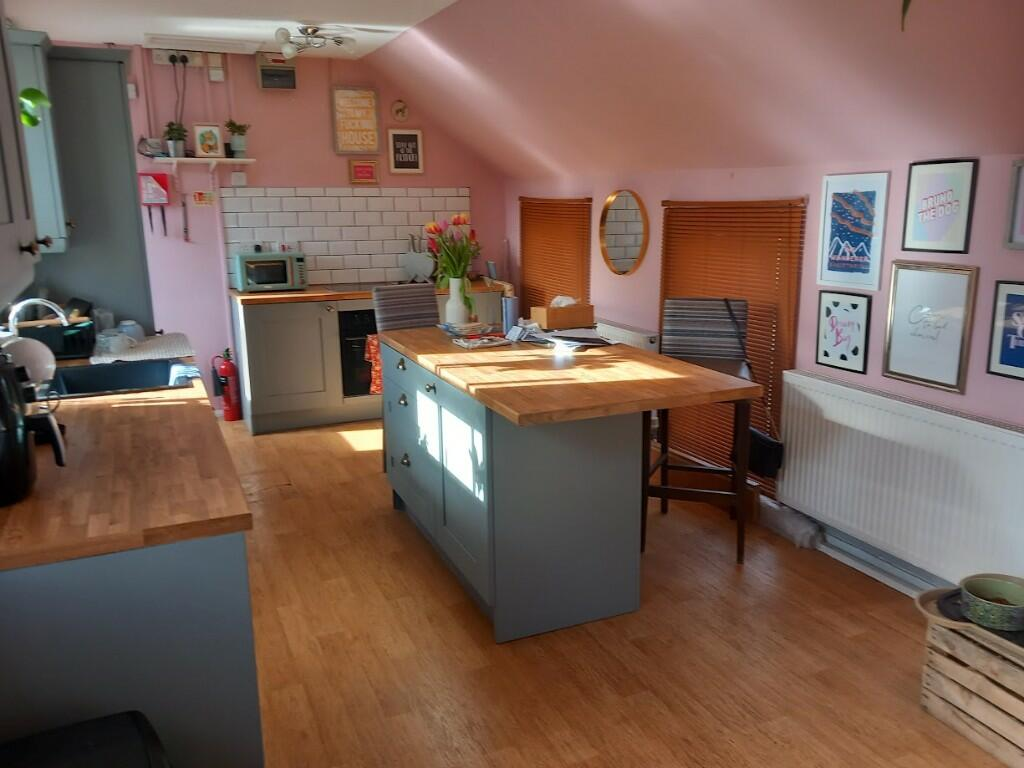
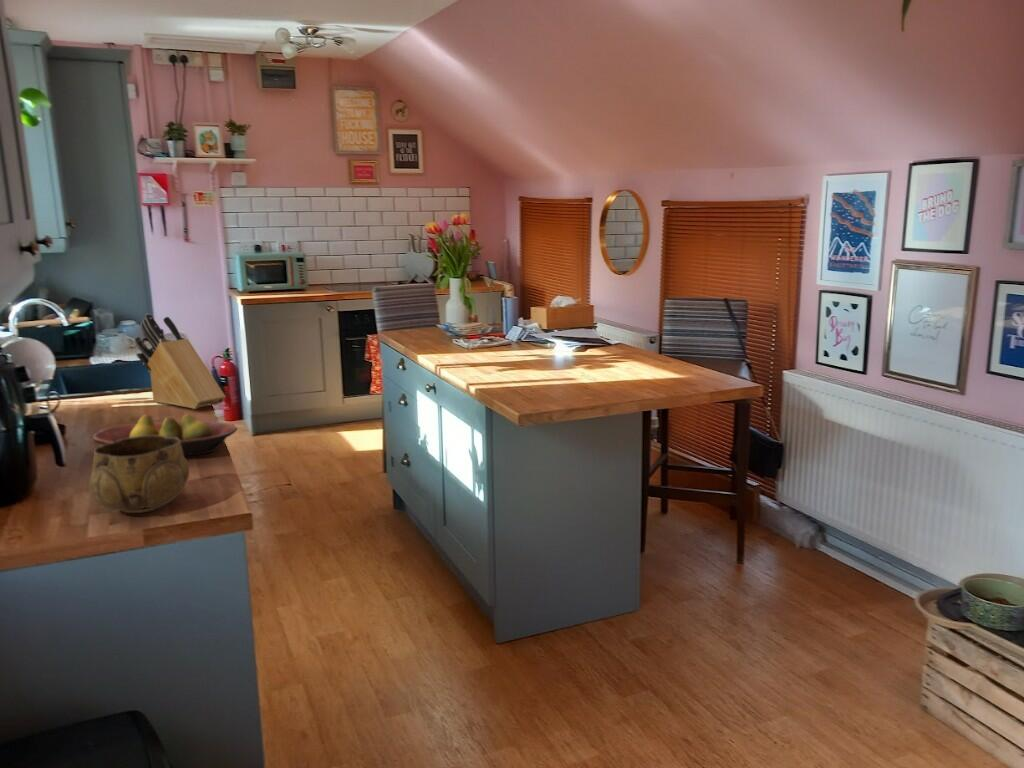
+ knife block (177, 358)
+ decorative bowl (140, 475)
+ fruit bowl (166, 433)
